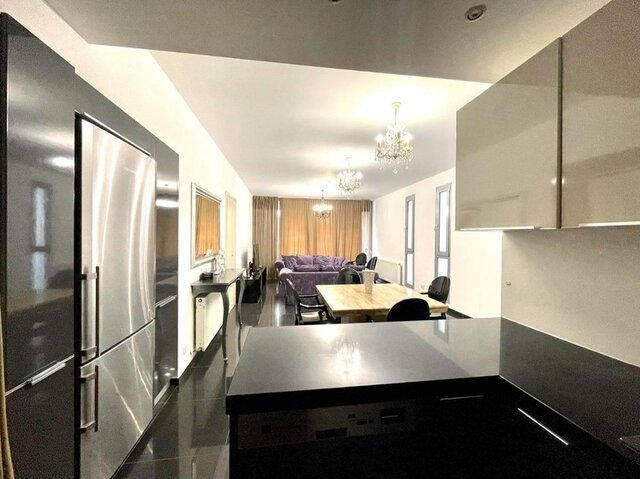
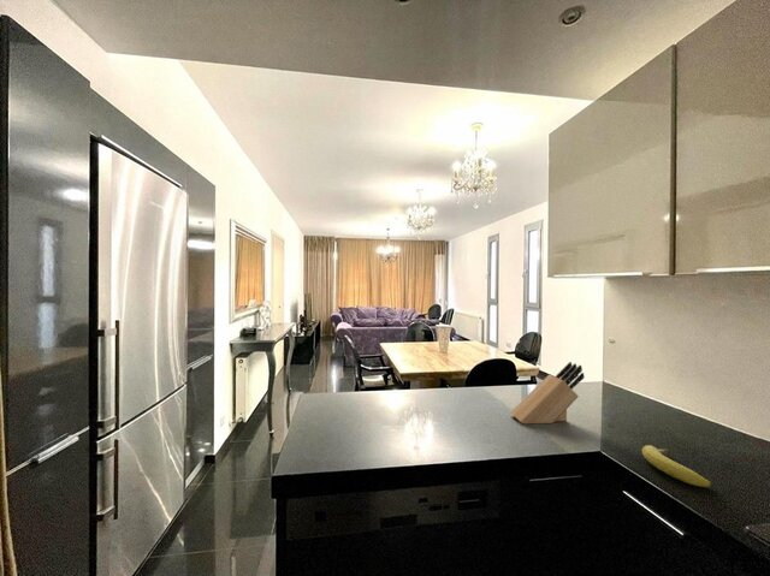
+ fruit (668, 459)
+ knife block (547, 391)
